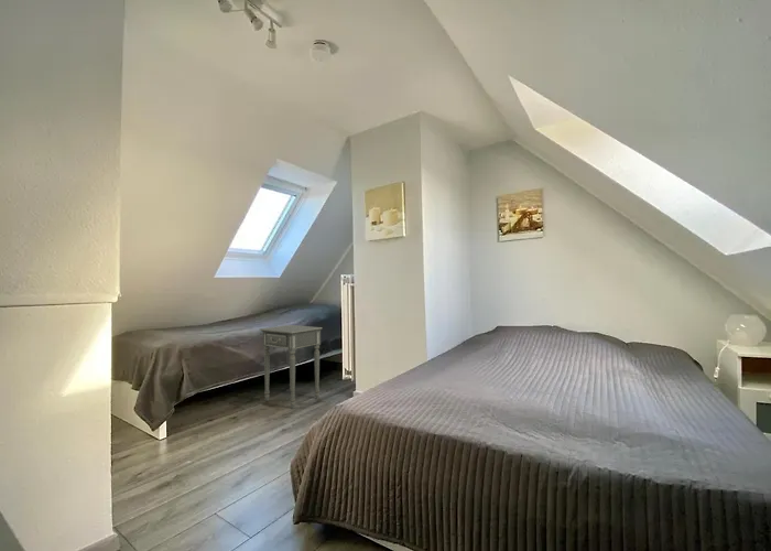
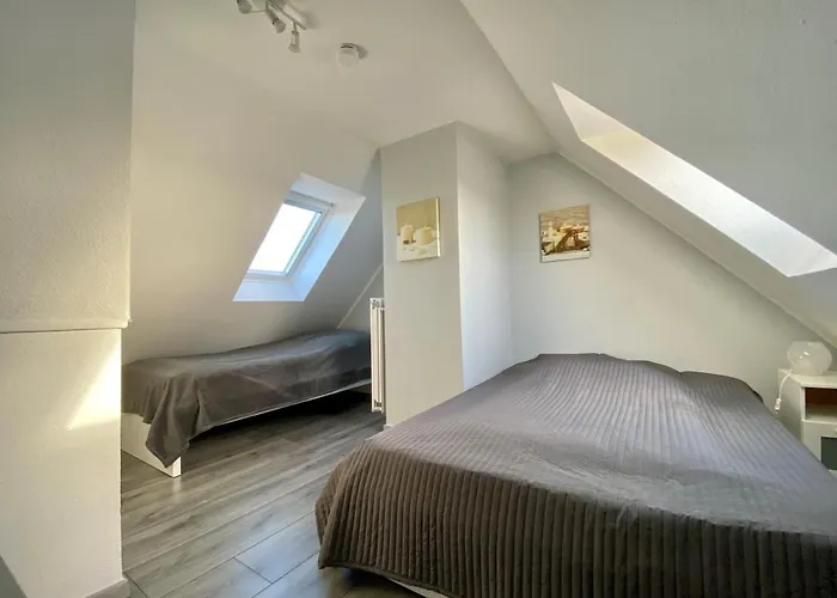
- side table (291, 364)
